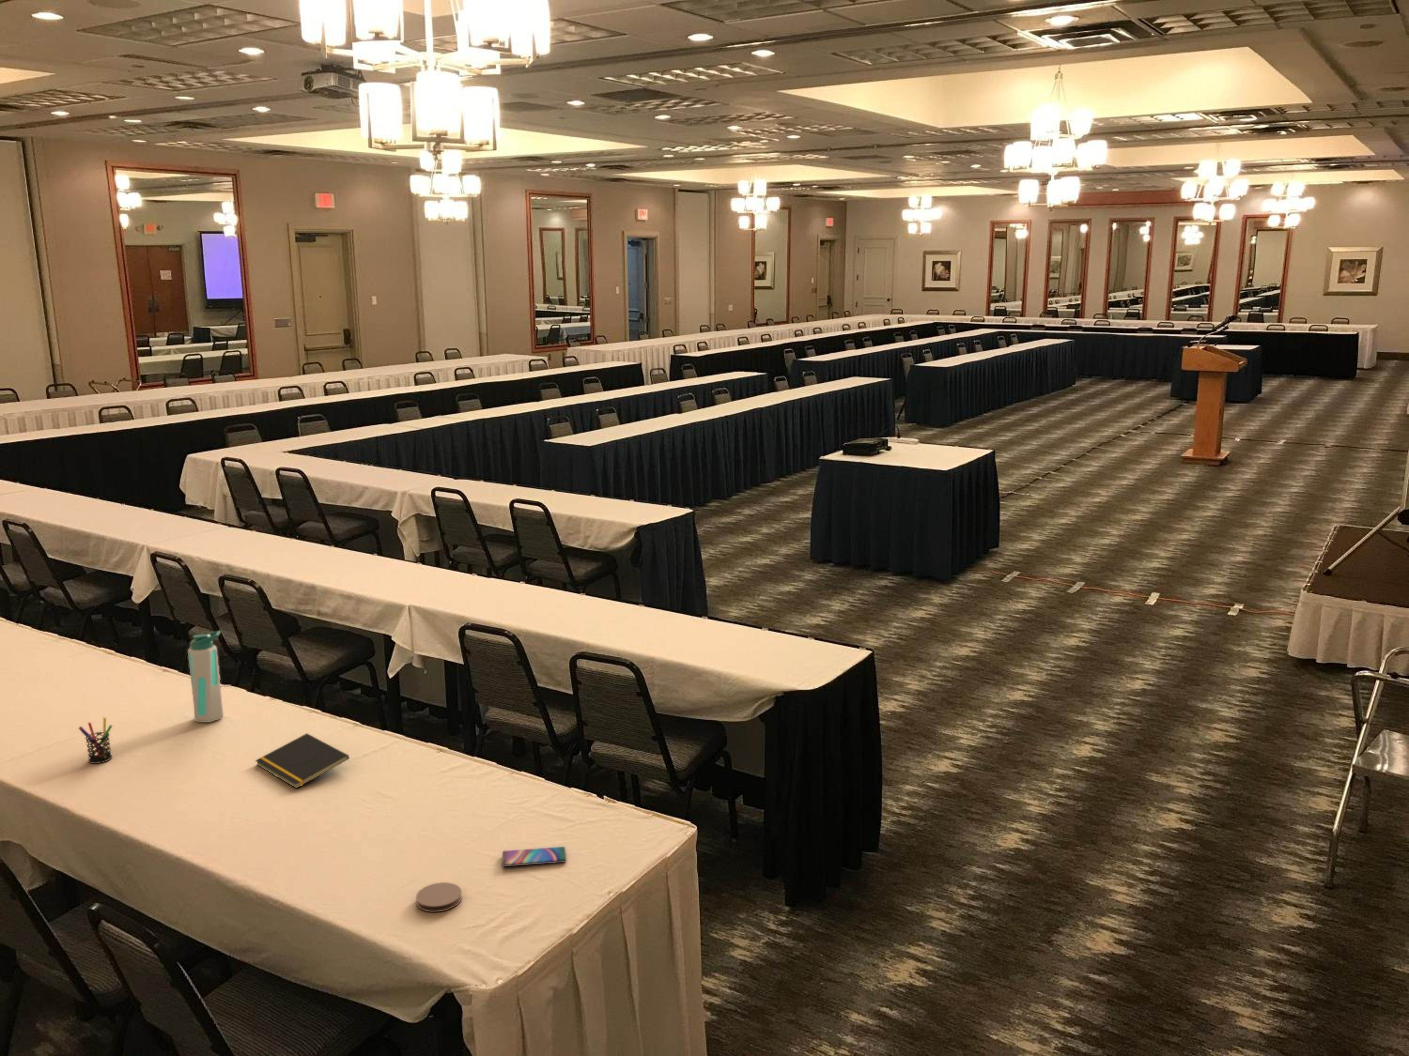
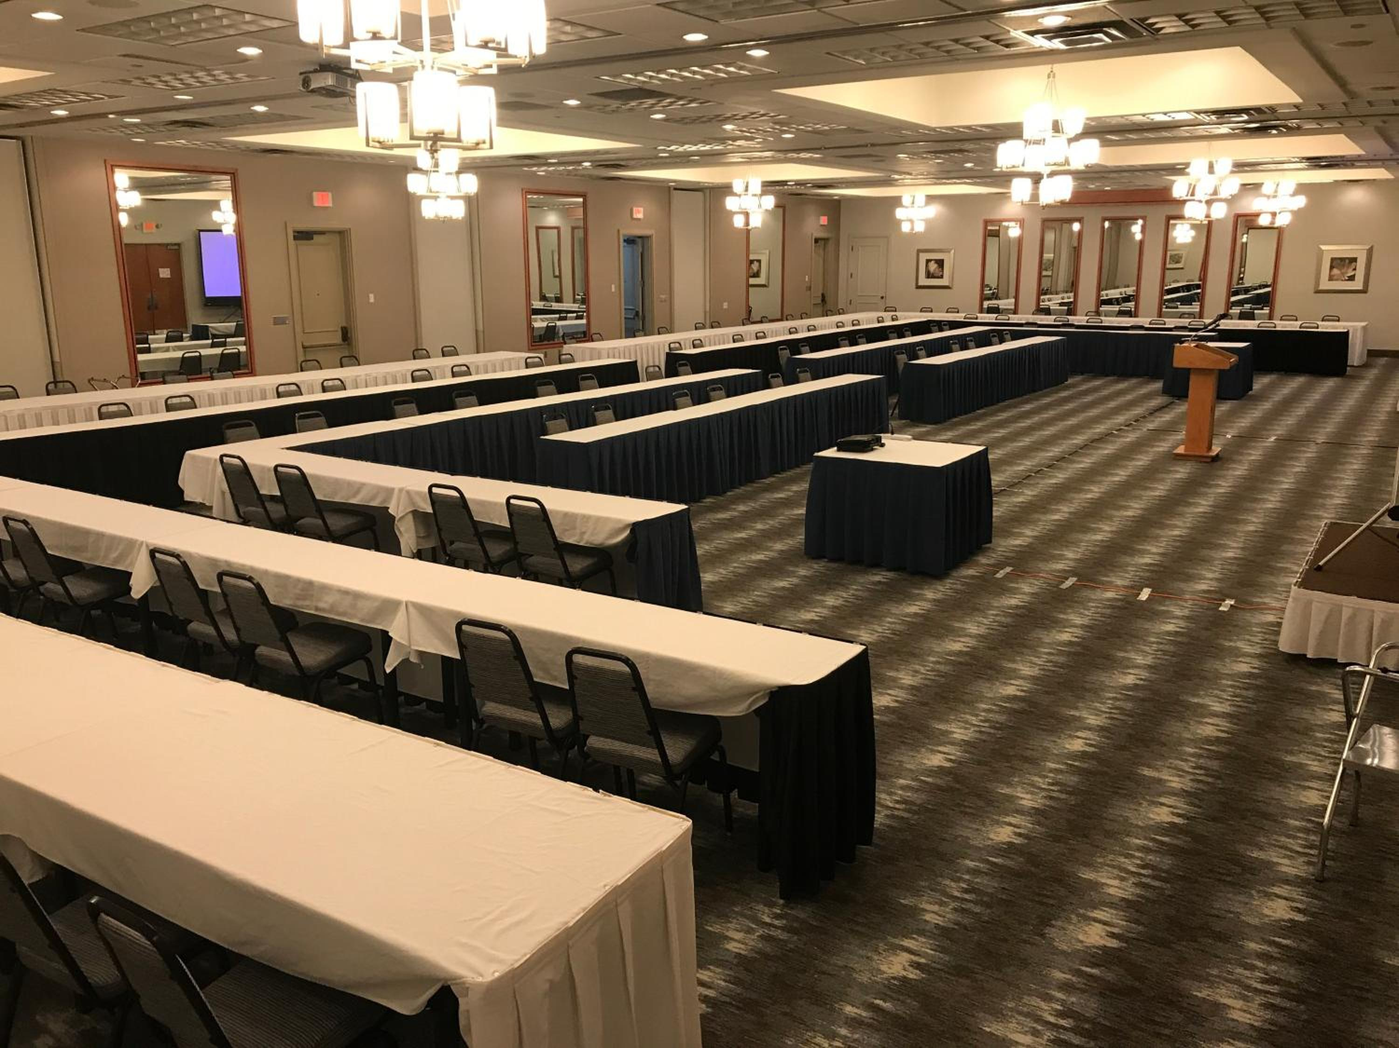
- notepad (302, 760)
- smartphone (534, 856)
- pen holder (100, 739)
- water bottle (207, 676)
- coaster (438, 897)
